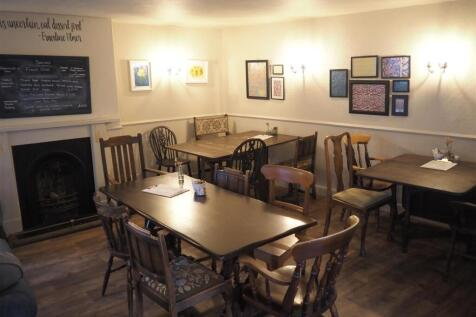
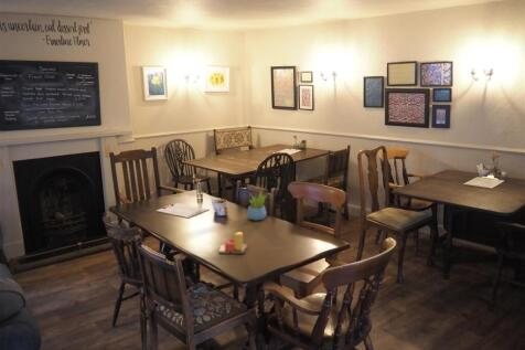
+ candle (233, 240)
+ succulent plant (256, 204)
